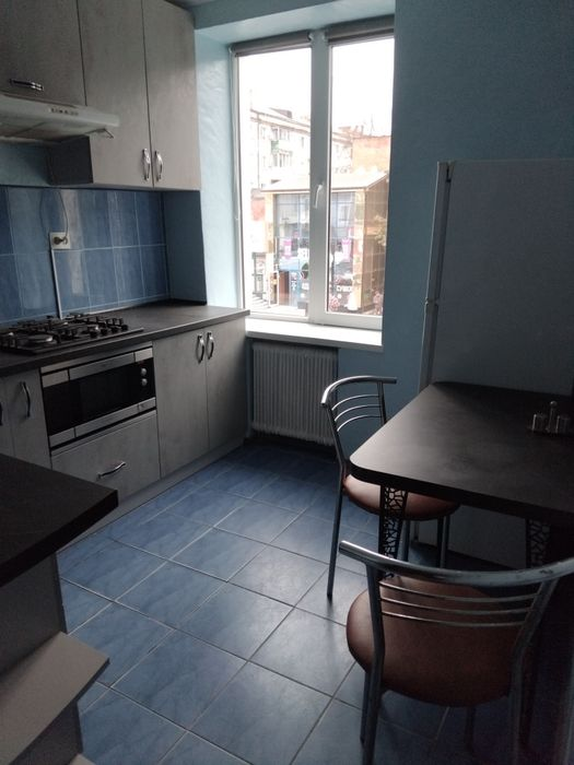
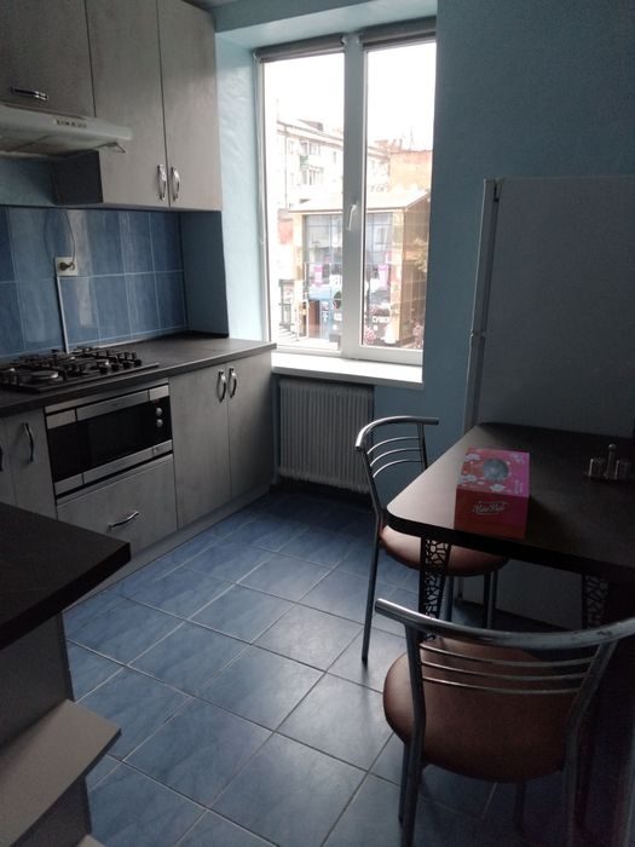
+ tissue box (493, 488)
